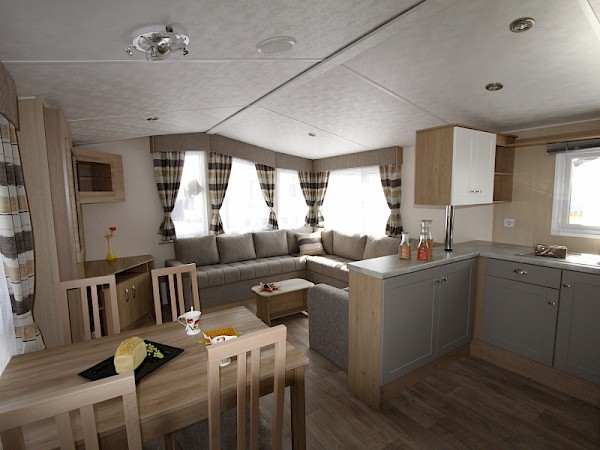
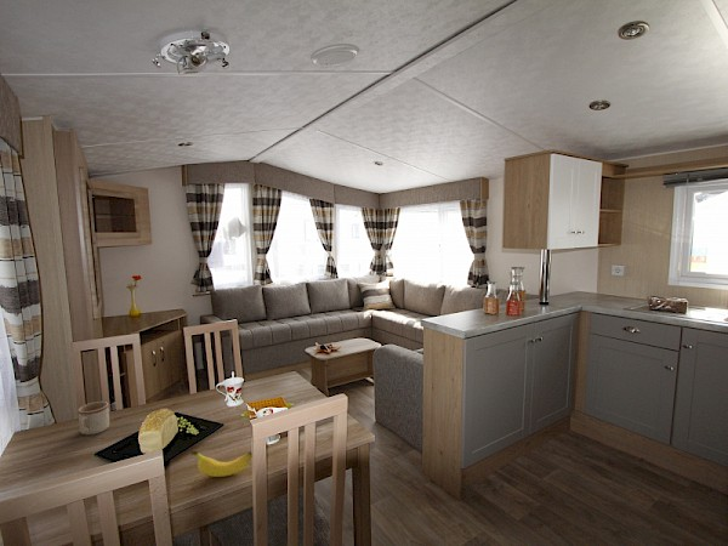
+ banana (221, 462)
+ mug (91, 420)
